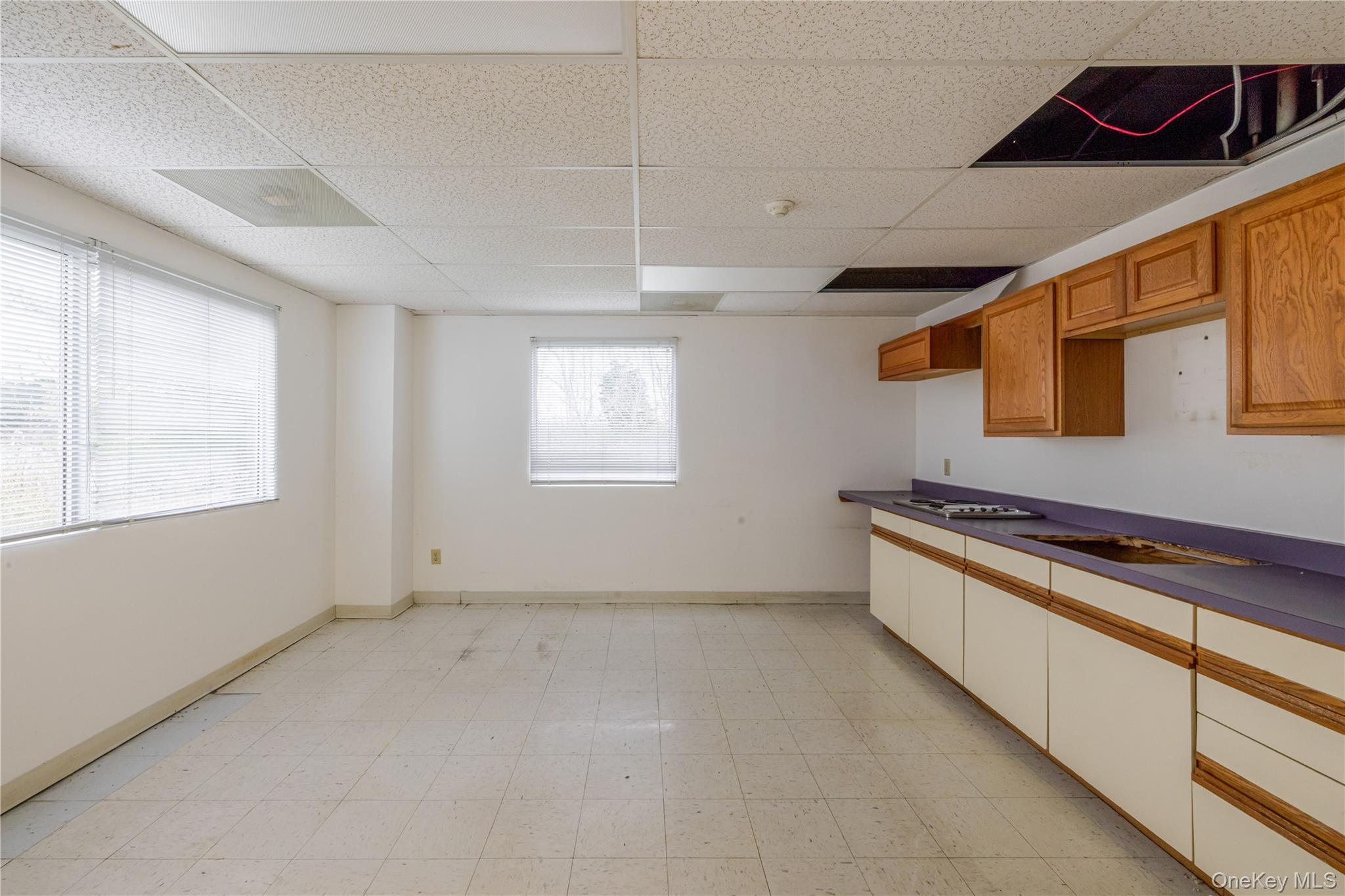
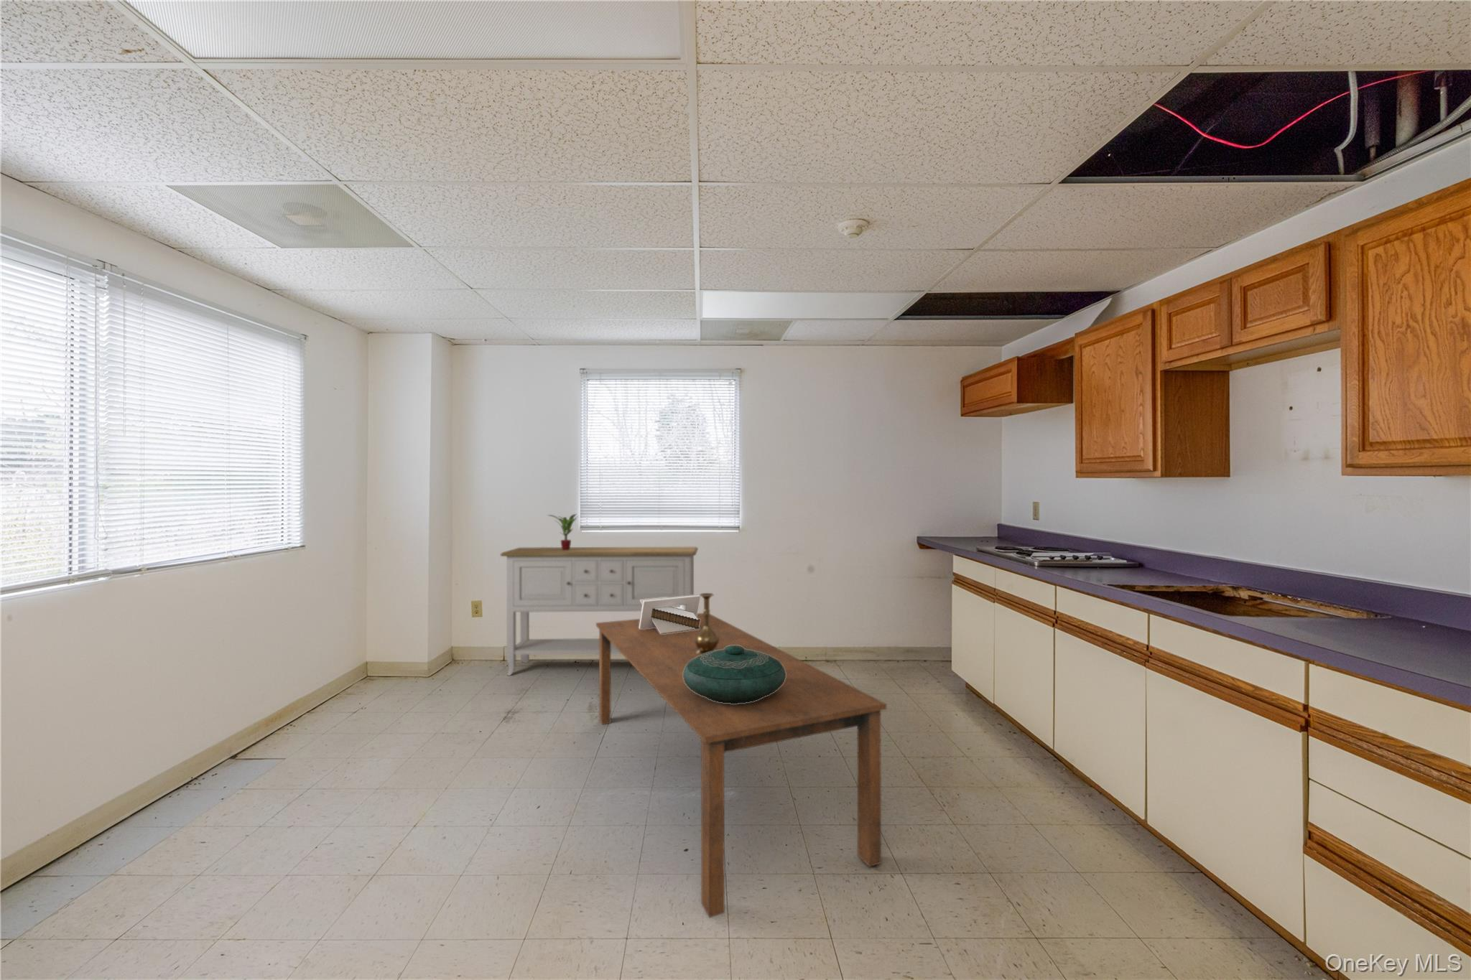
+ dining table (707, 714)
+ sideboard (604, 609)
+ vase (707, 622)
+ decorative bowl (734, 668)
+ architectural model (669, 611)
+ potted plant (563, 532)
